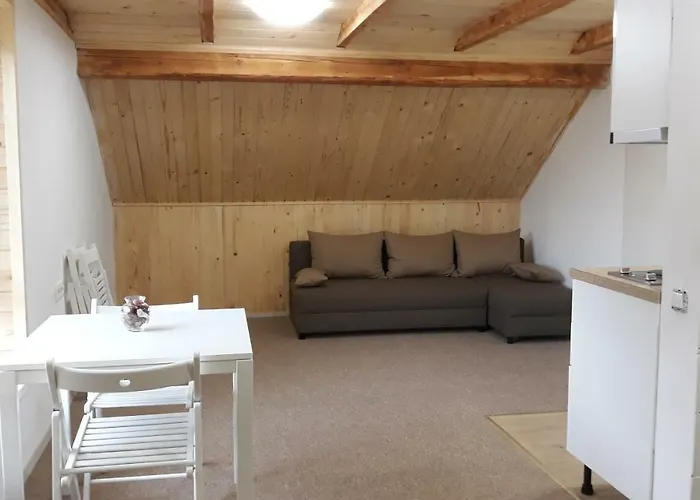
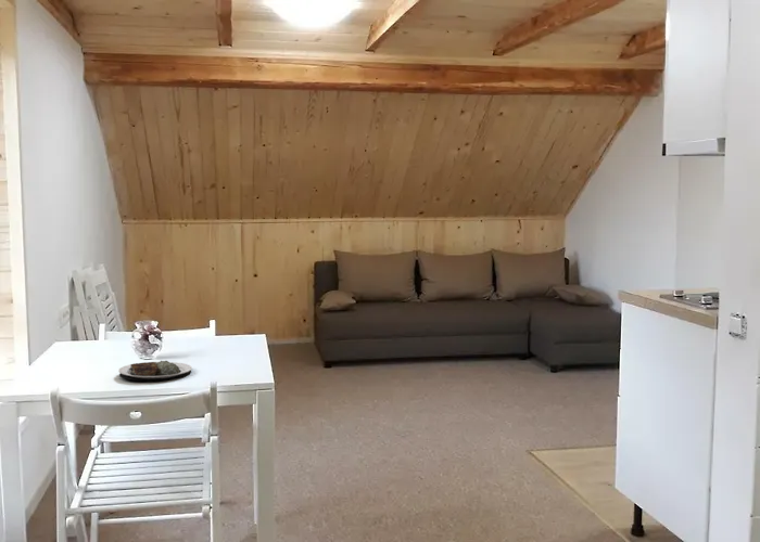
+ plate (155, 367)
